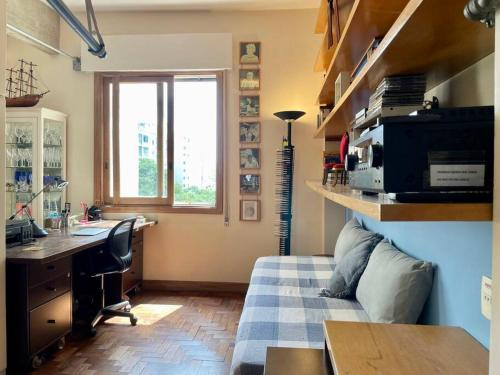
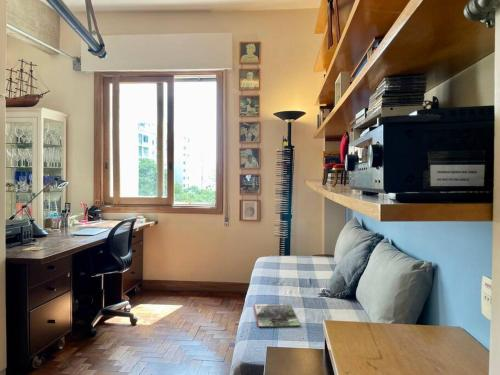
+ magazine (275, 314)
